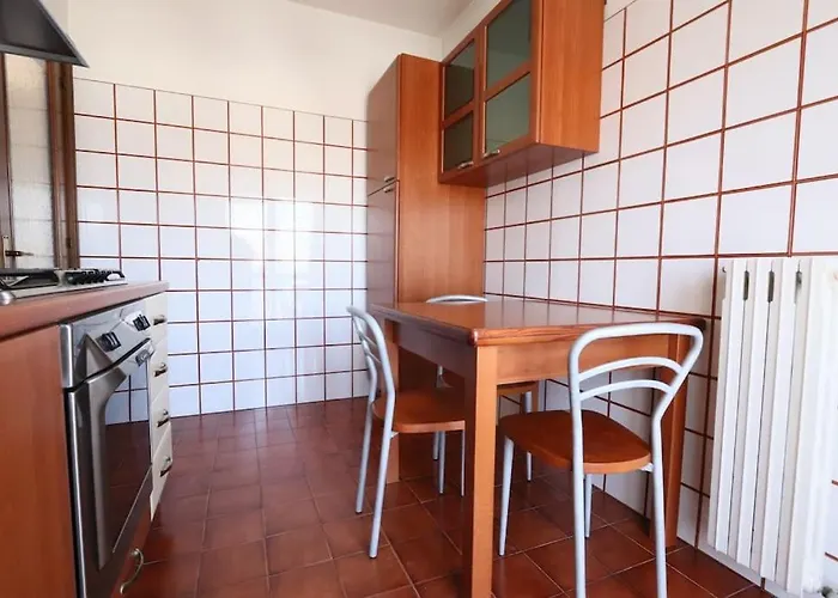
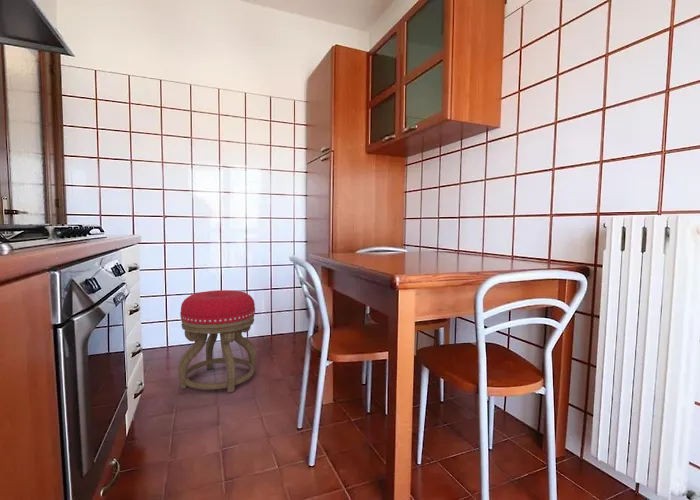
+ stool (220, 337)
